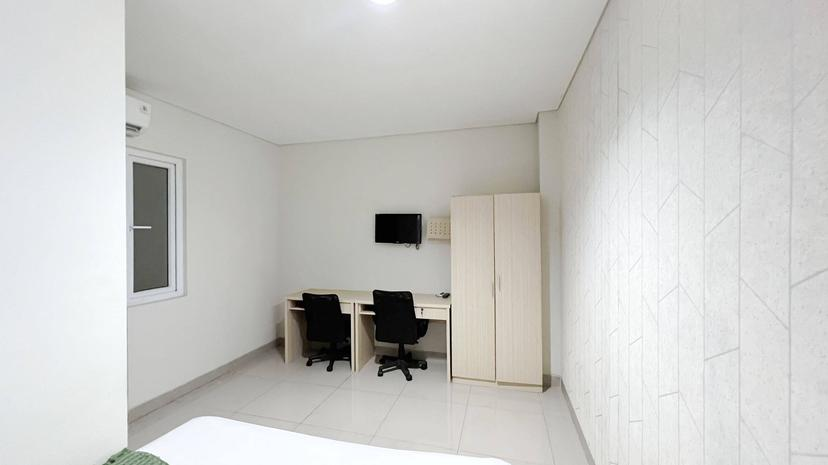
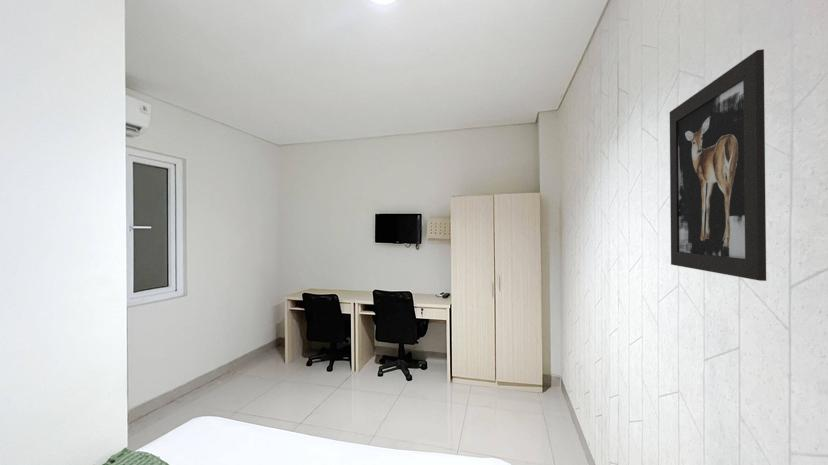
+ wall art (707, 179)
